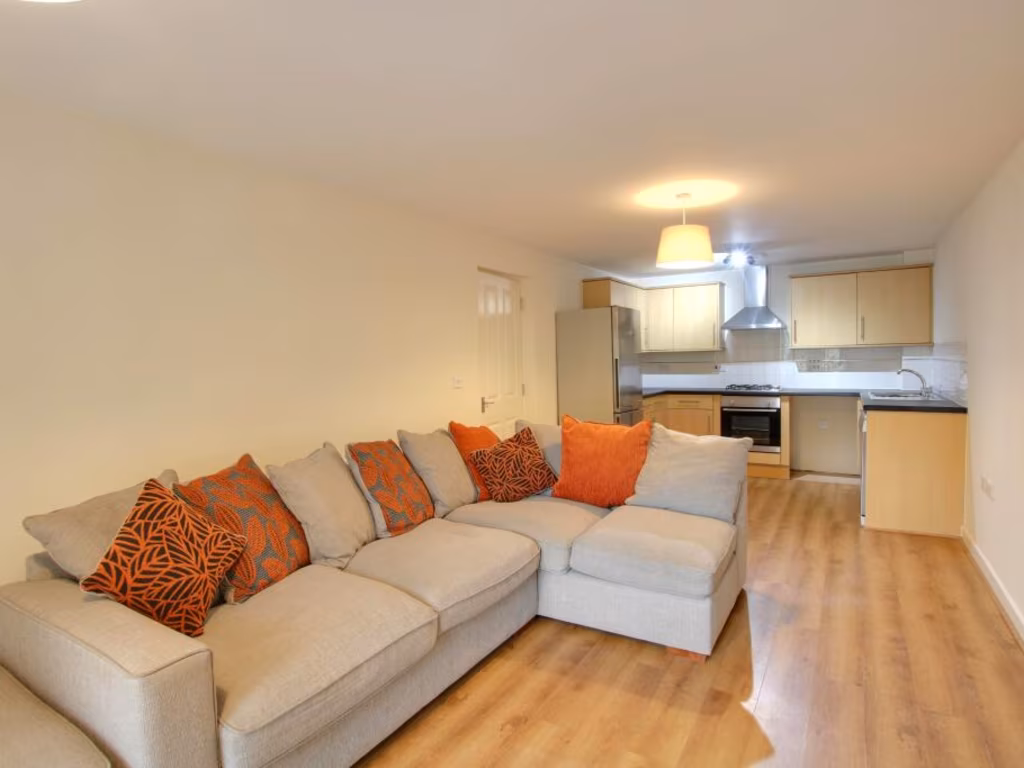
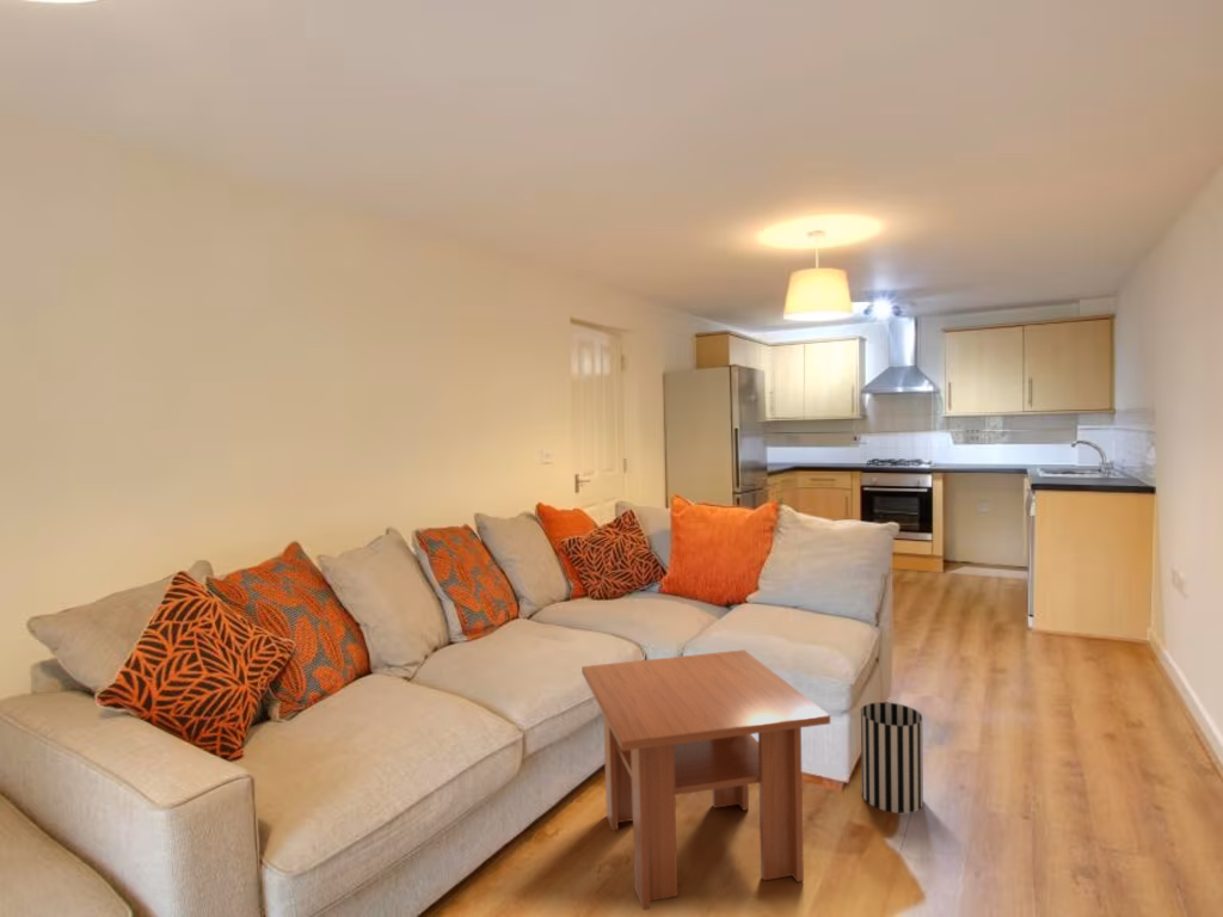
+ coffee table (694, 767)
+ wastebasket (891, 755)
